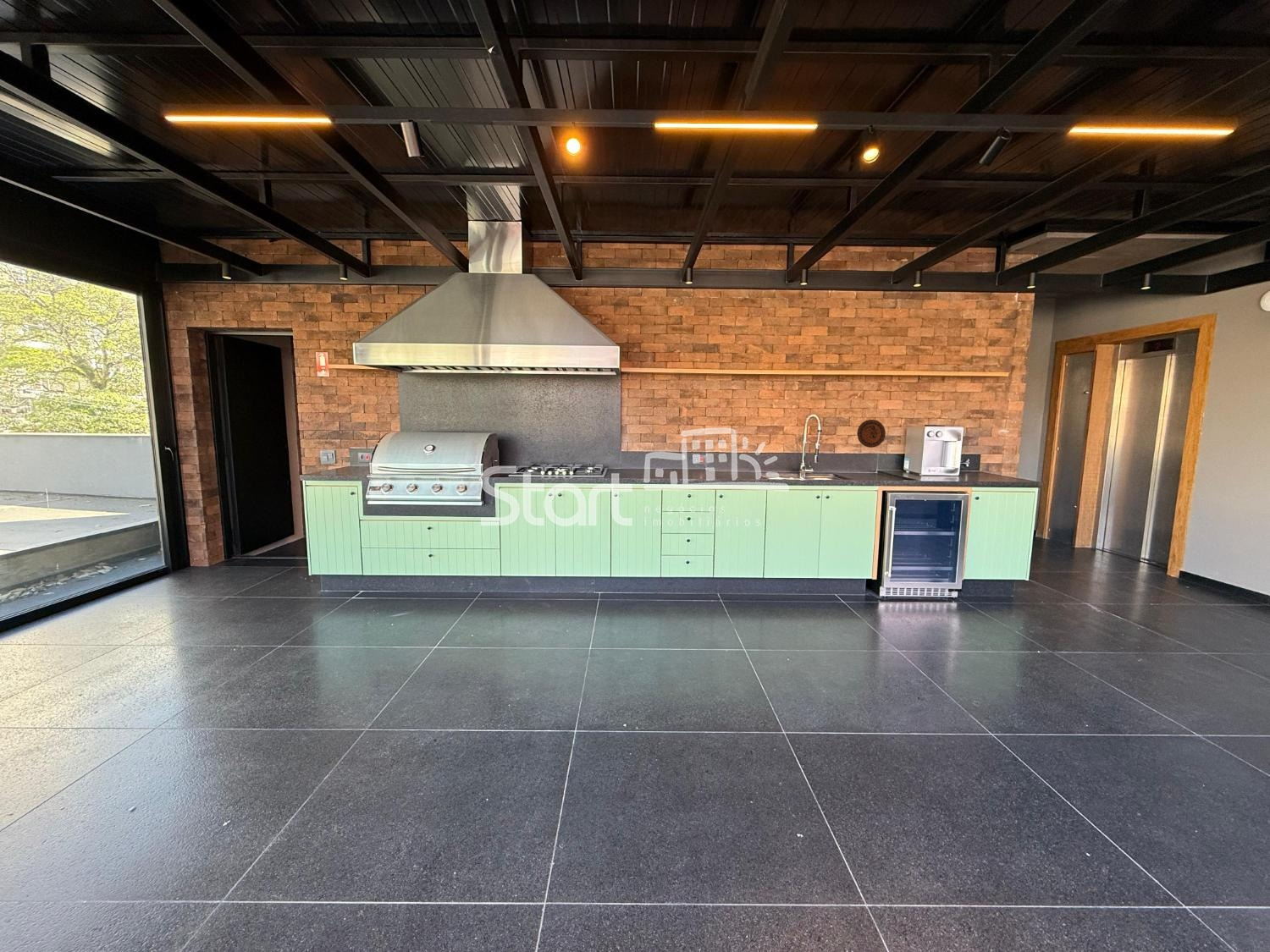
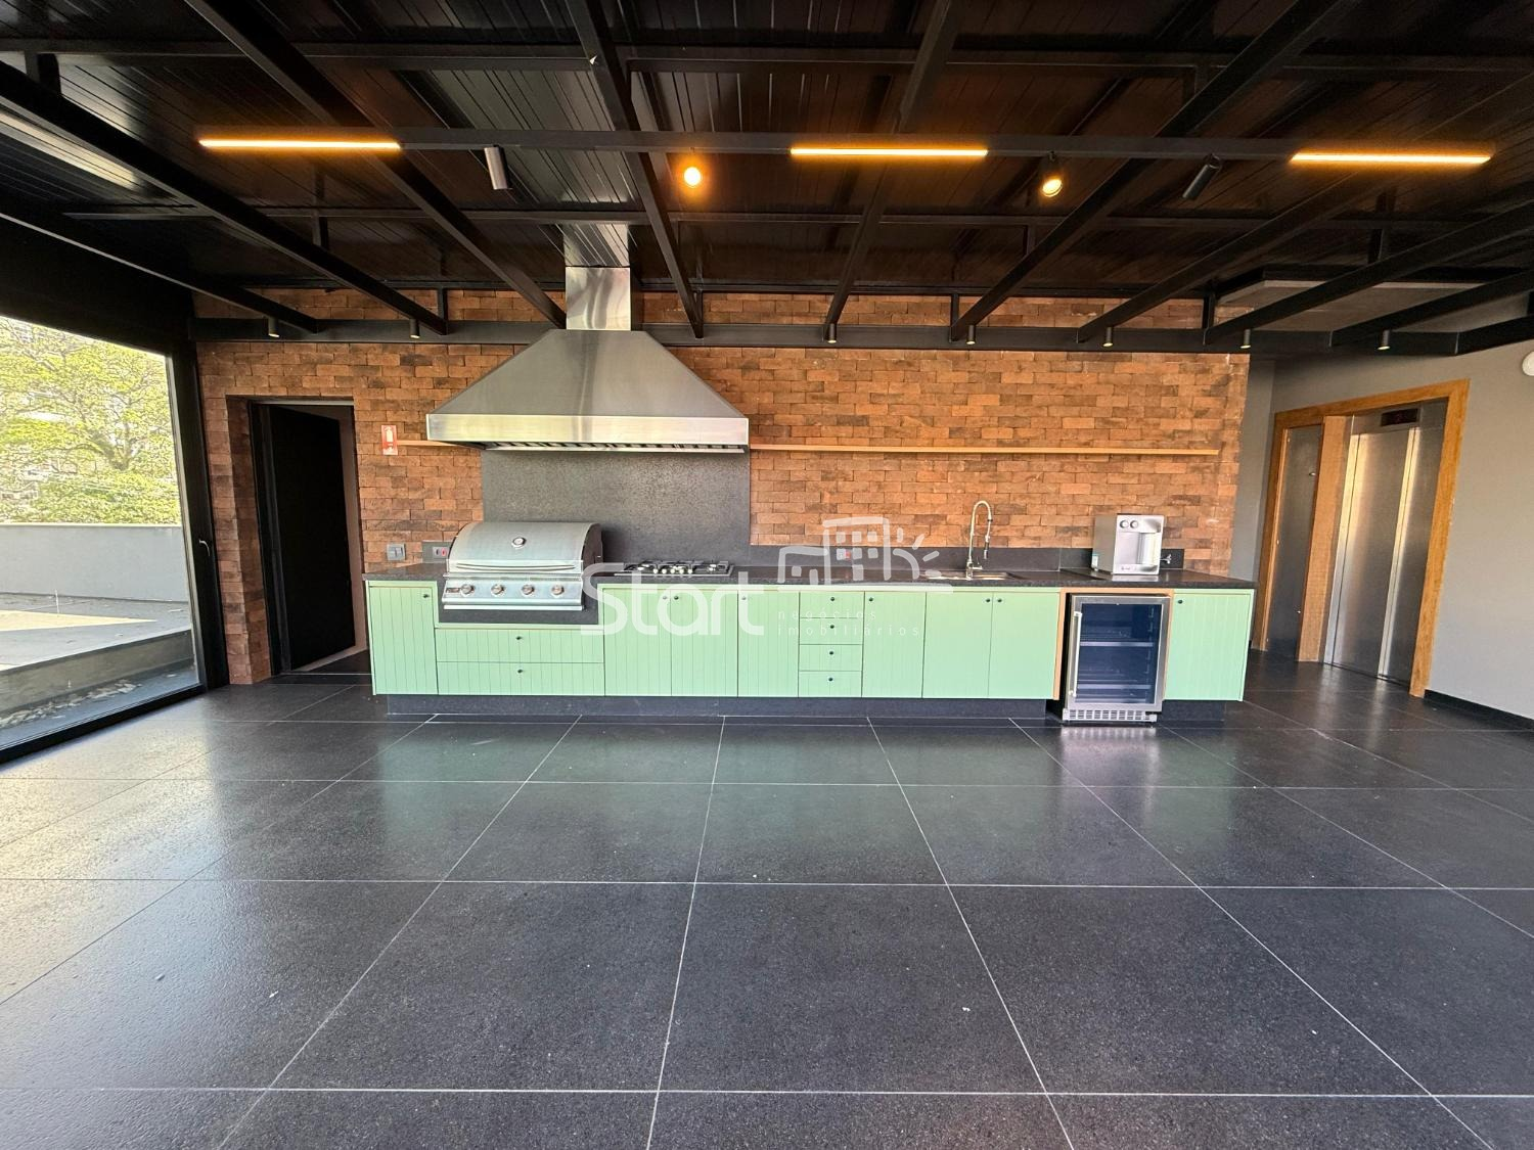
- decorative plate (870, 433)
